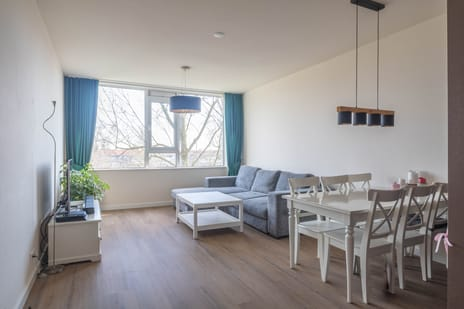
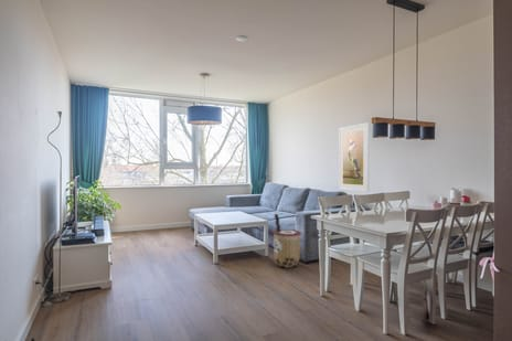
+ trash can (286, 239)
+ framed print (352, 158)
